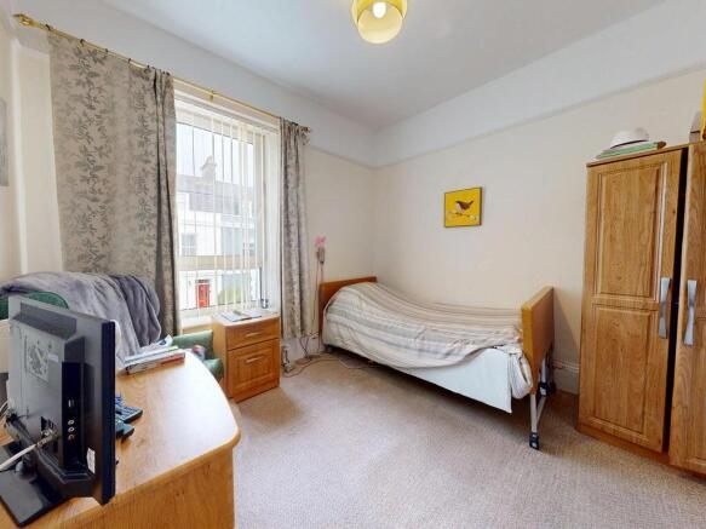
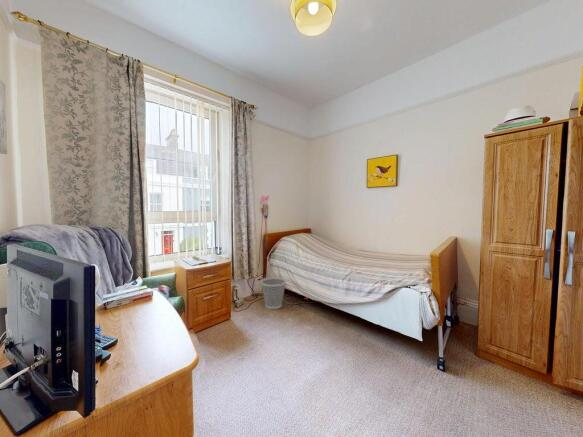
+ wastebasket (273, 293)
